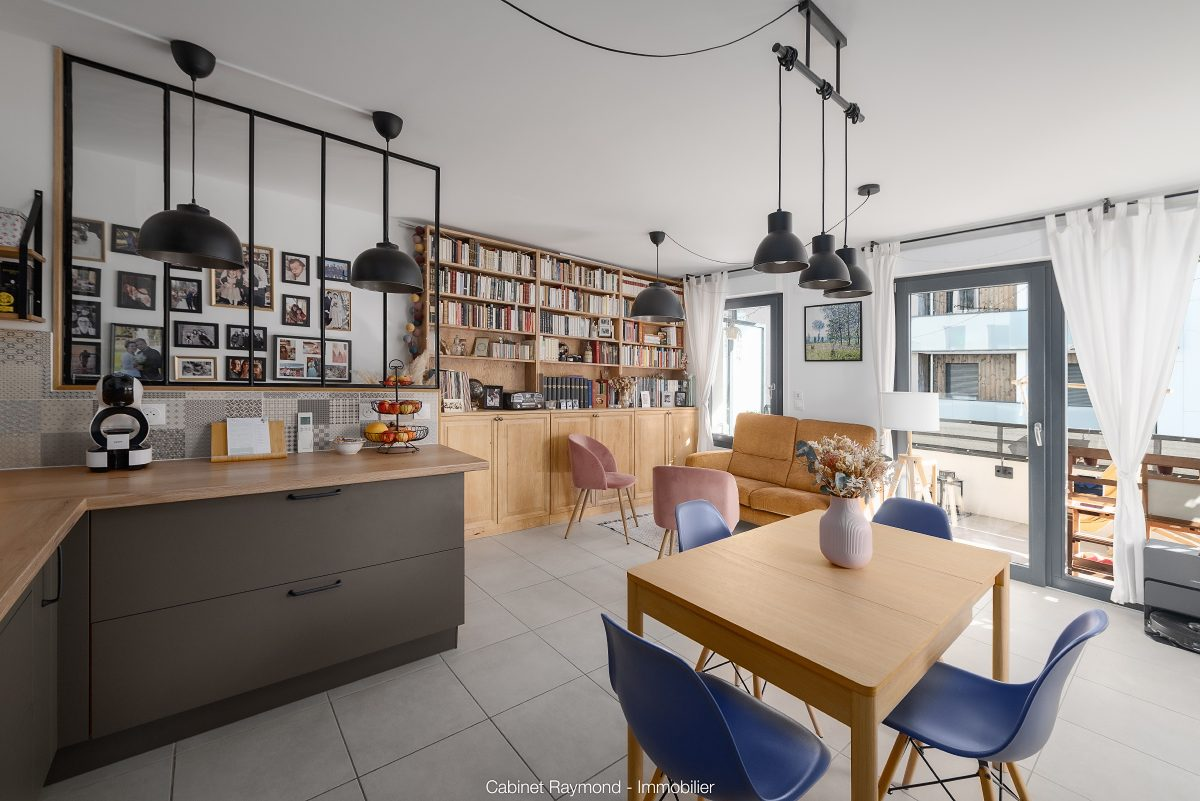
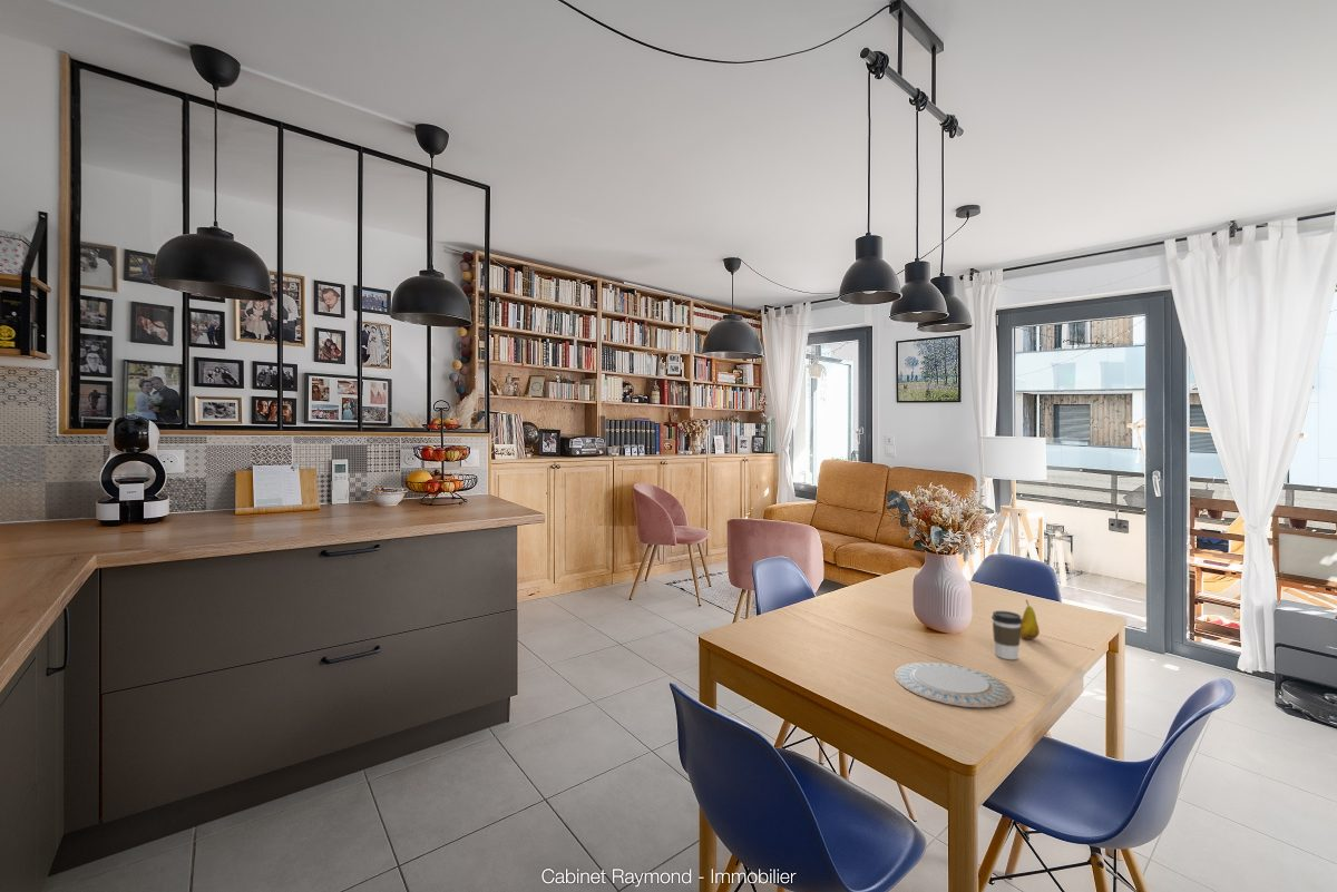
+ fruit (1027, 618)
+ chinaware (950, 680)
+ coffee cup (1006, 635)
